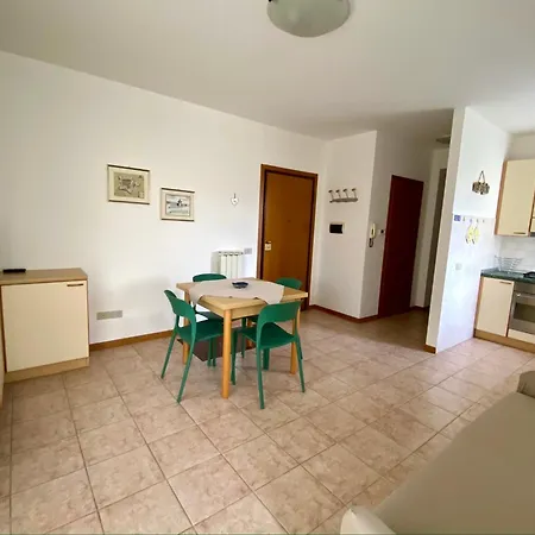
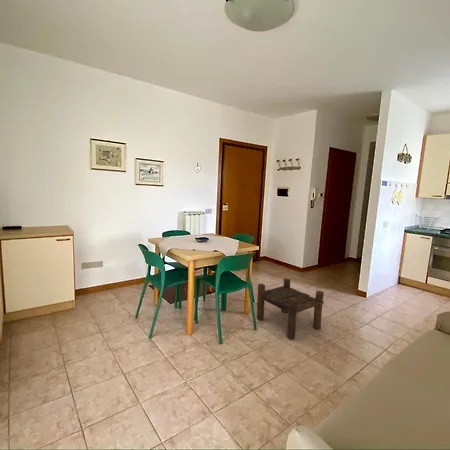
+ stool (288, 305)
